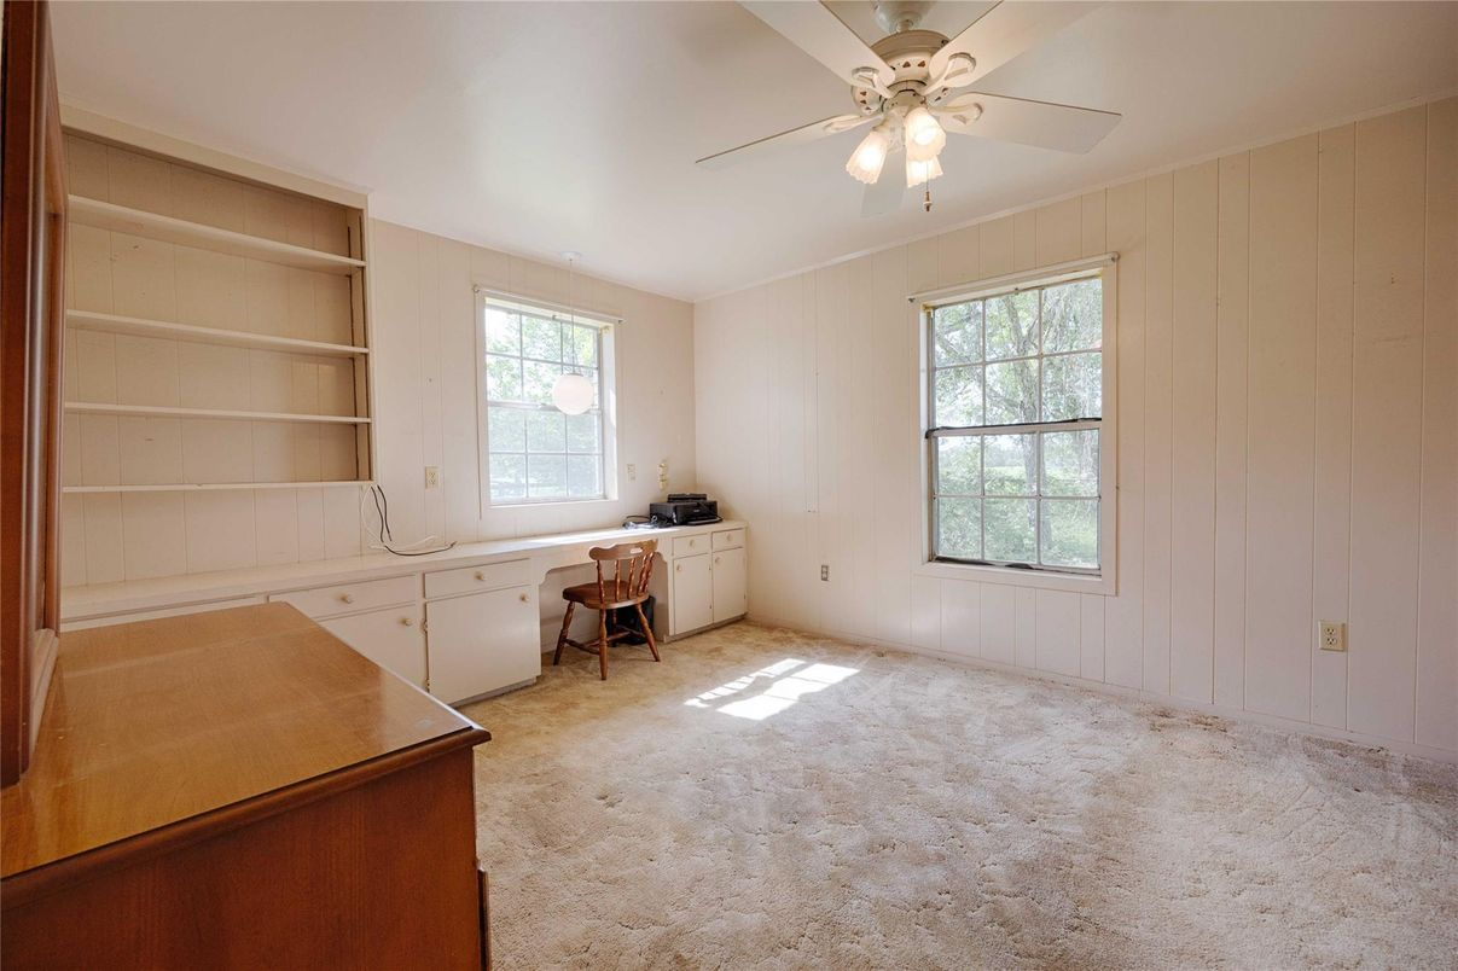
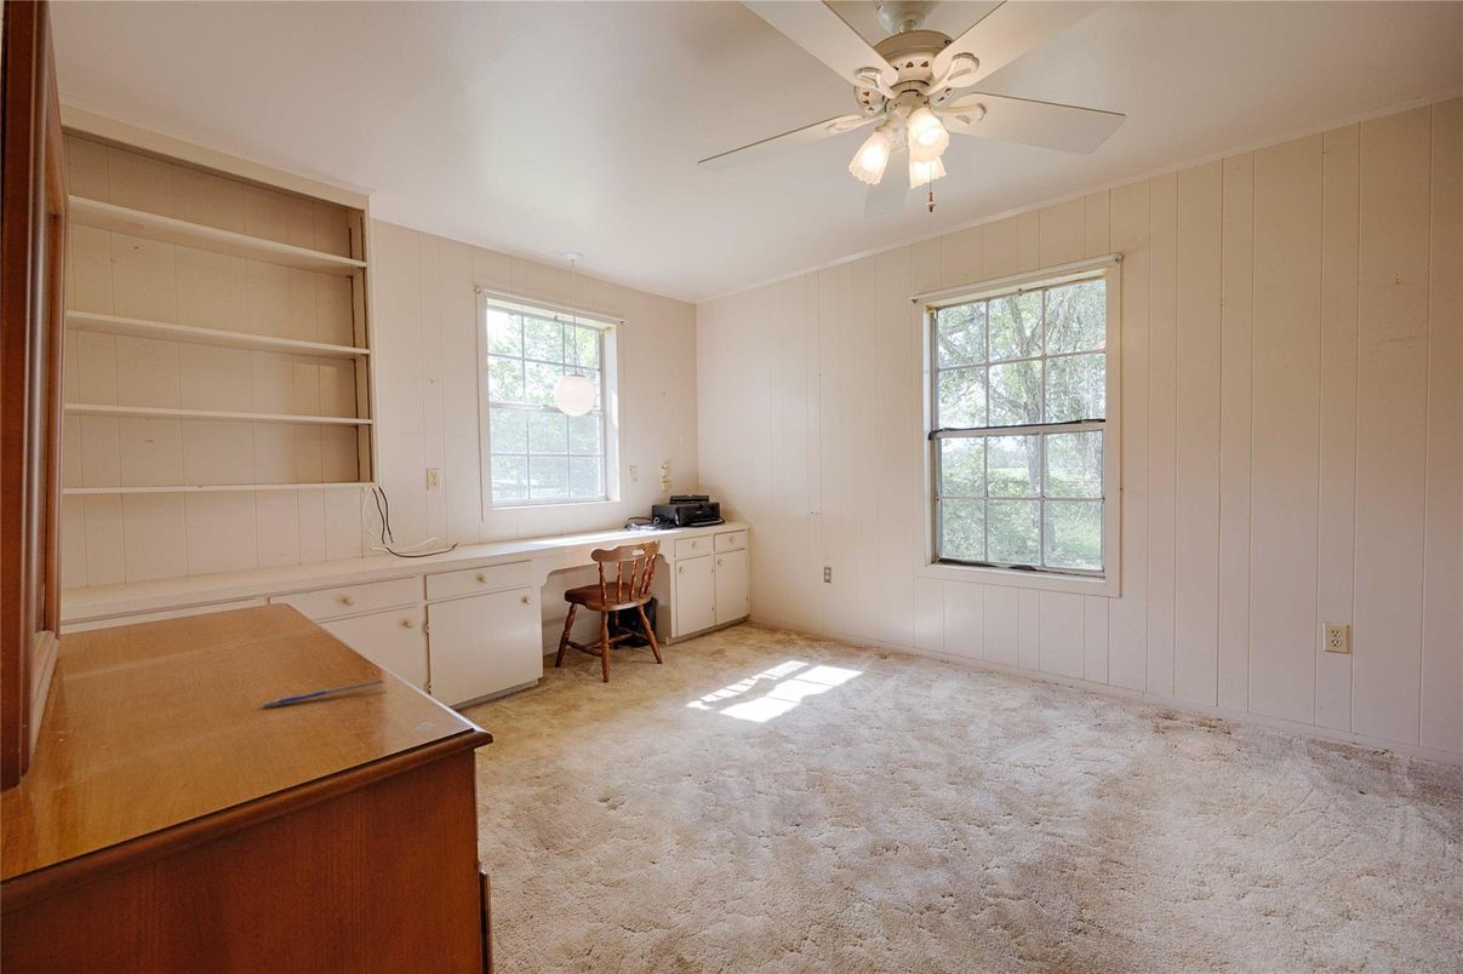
+ pen (327, 692)
